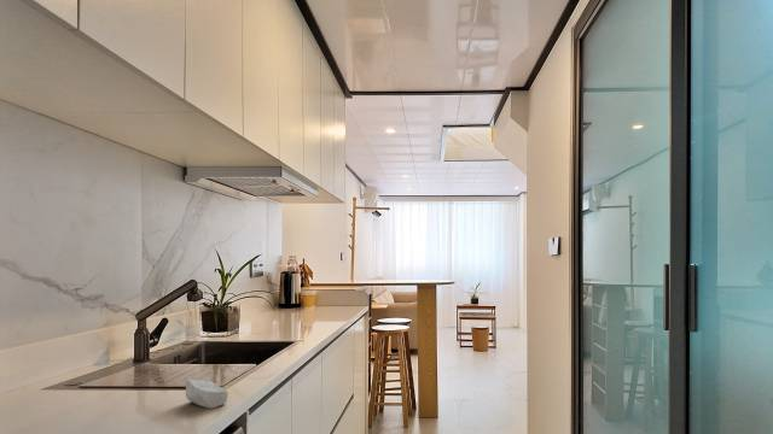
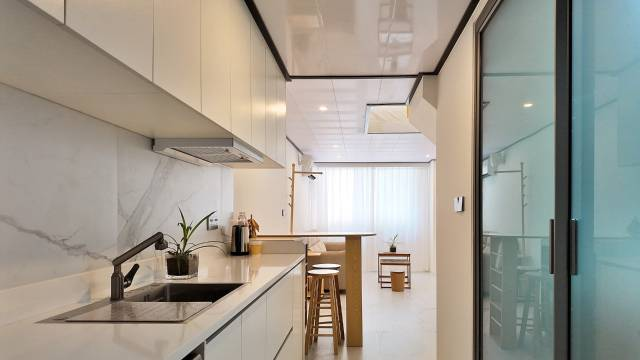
- soap bar (205, 392)
